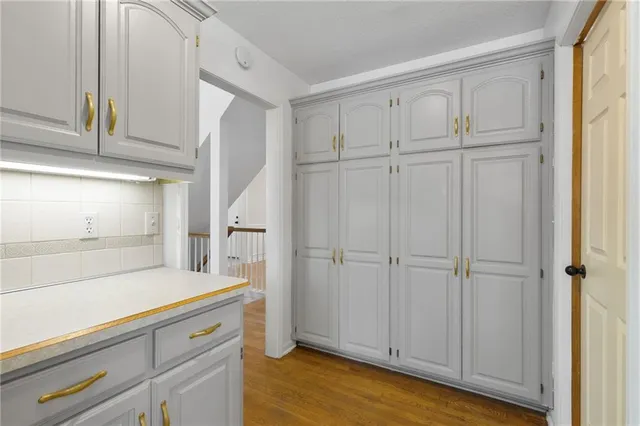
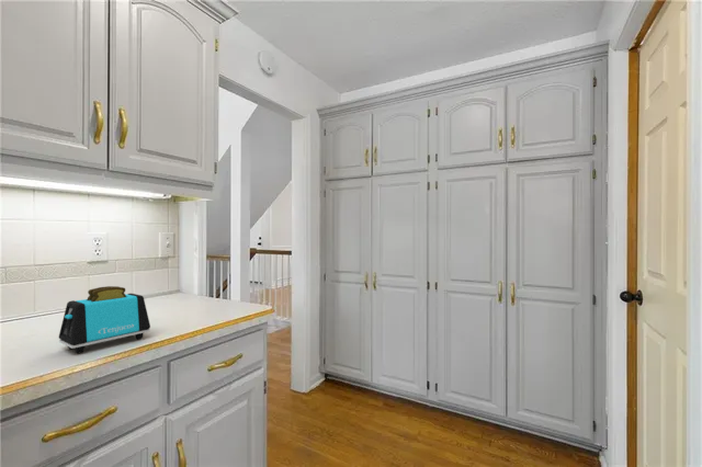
+ toaster (106, 315)
